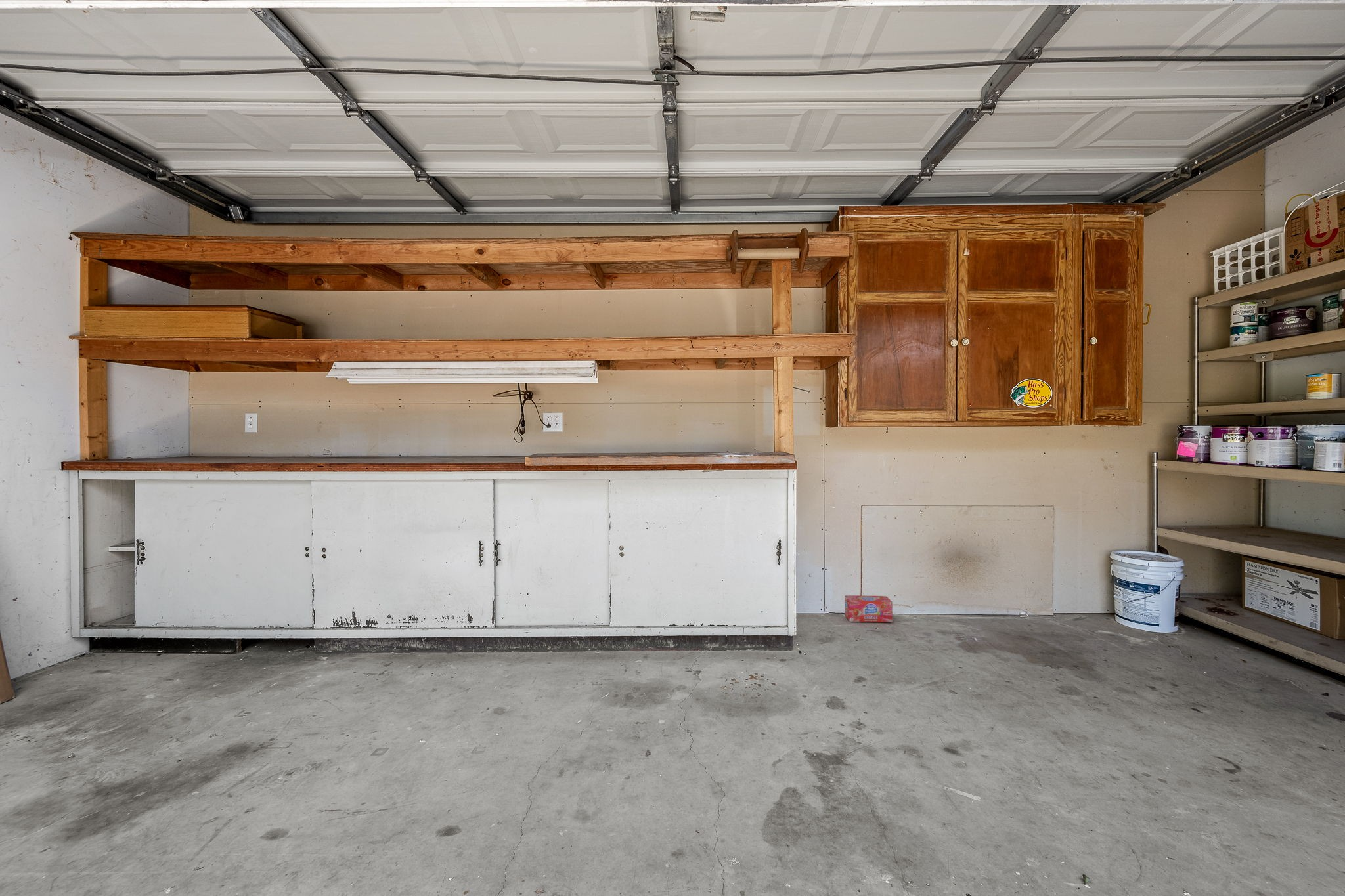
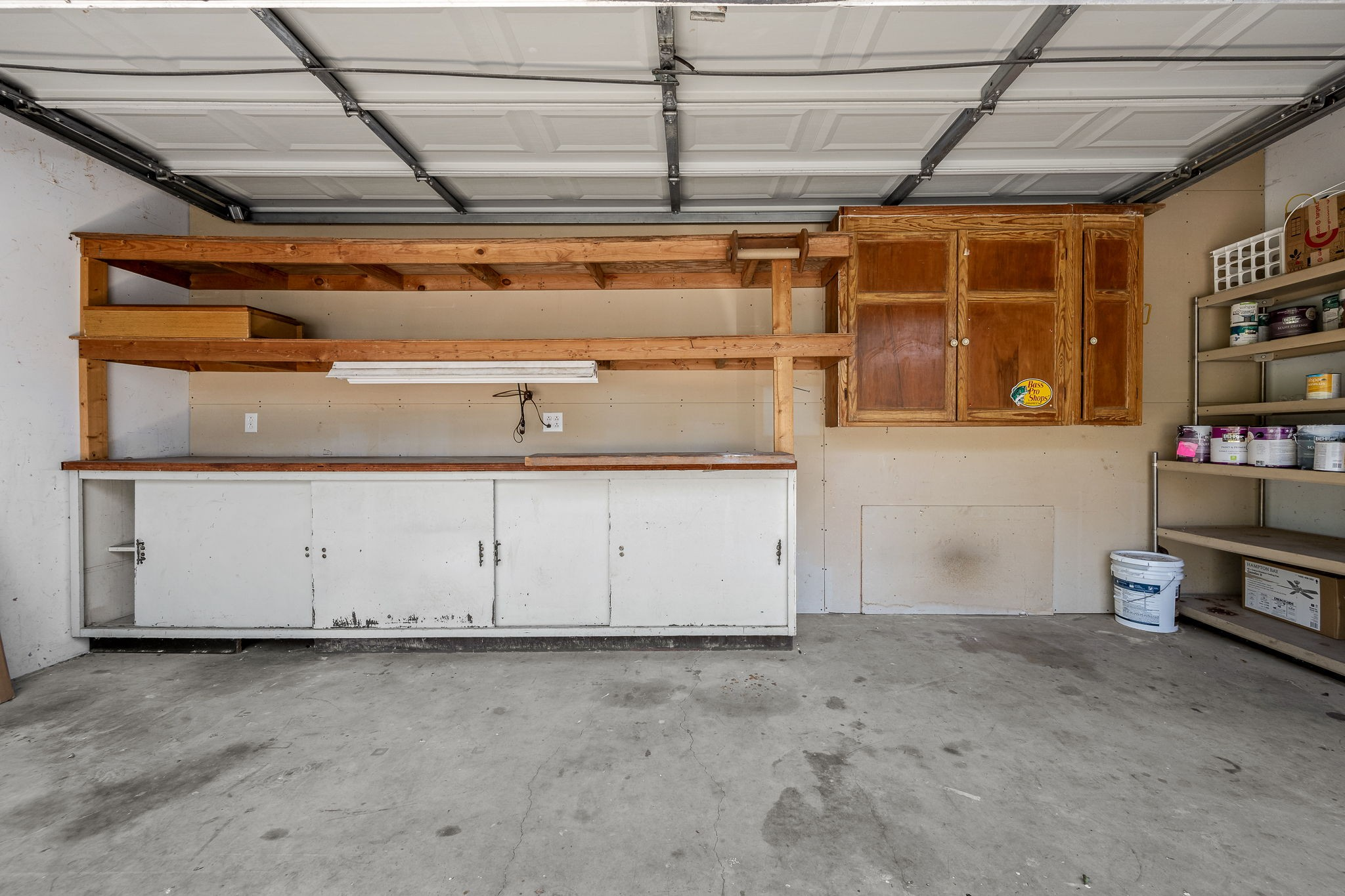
- box (868, 608)
